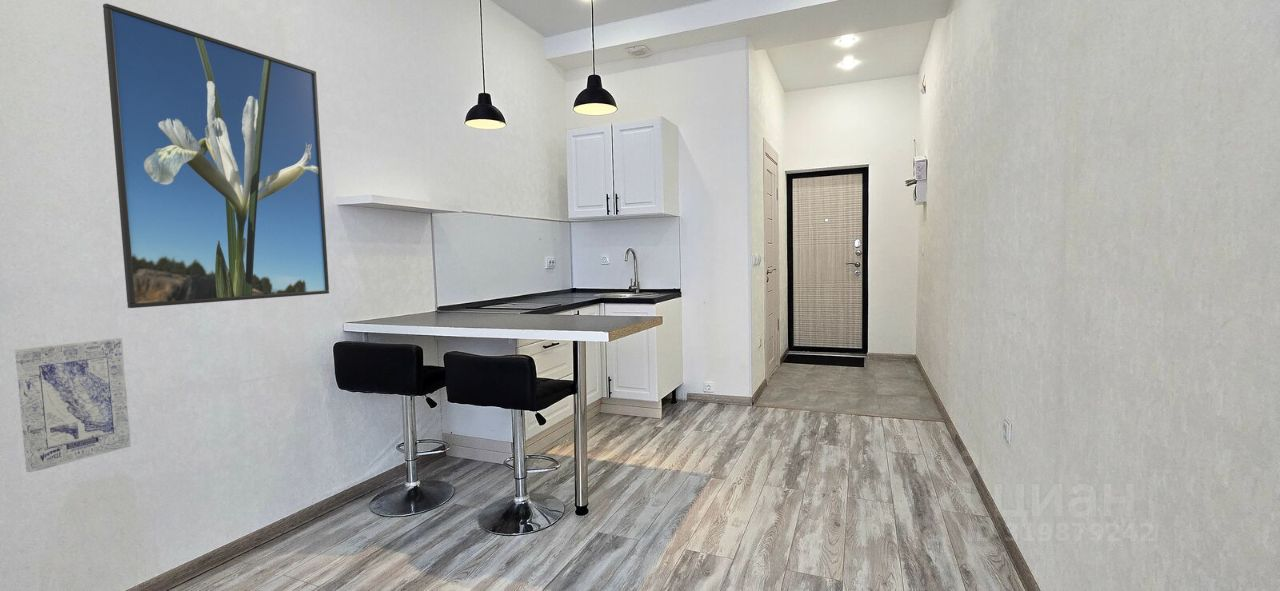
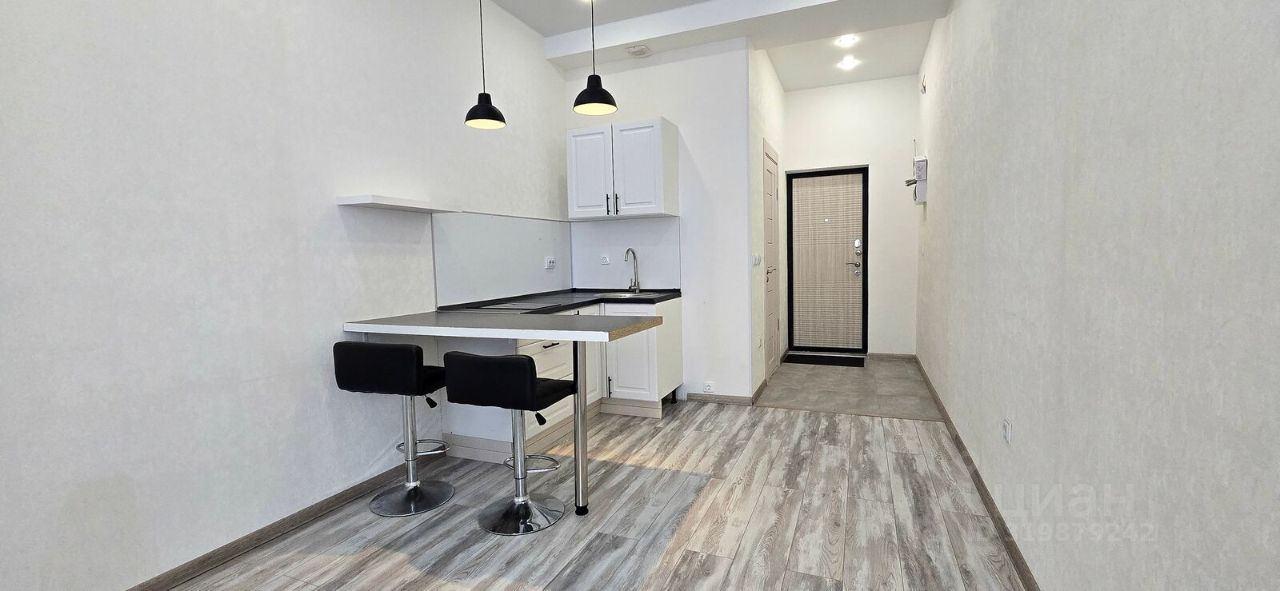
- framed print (235, 173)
- wall art (76, 401)
